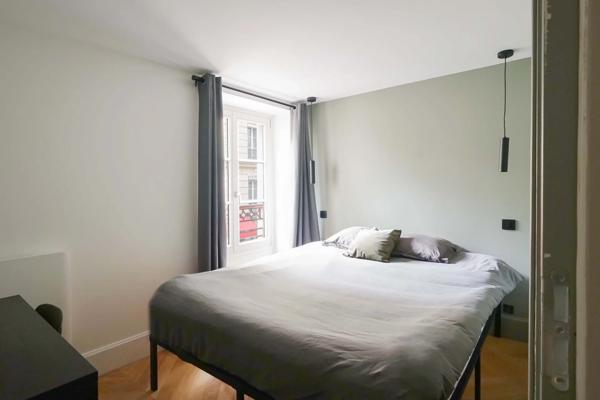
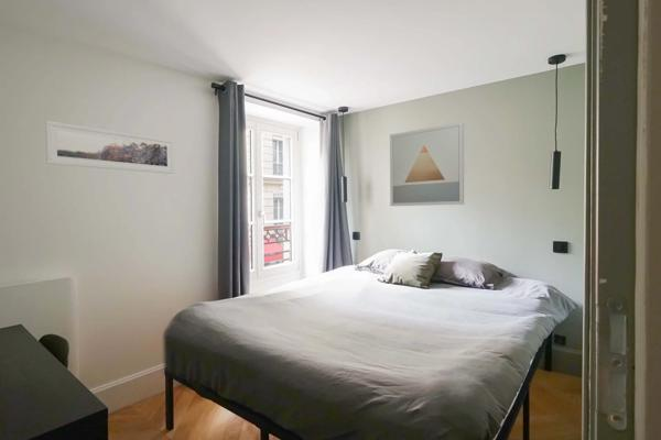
+ wall art (424, 167)
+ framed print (117, 150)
